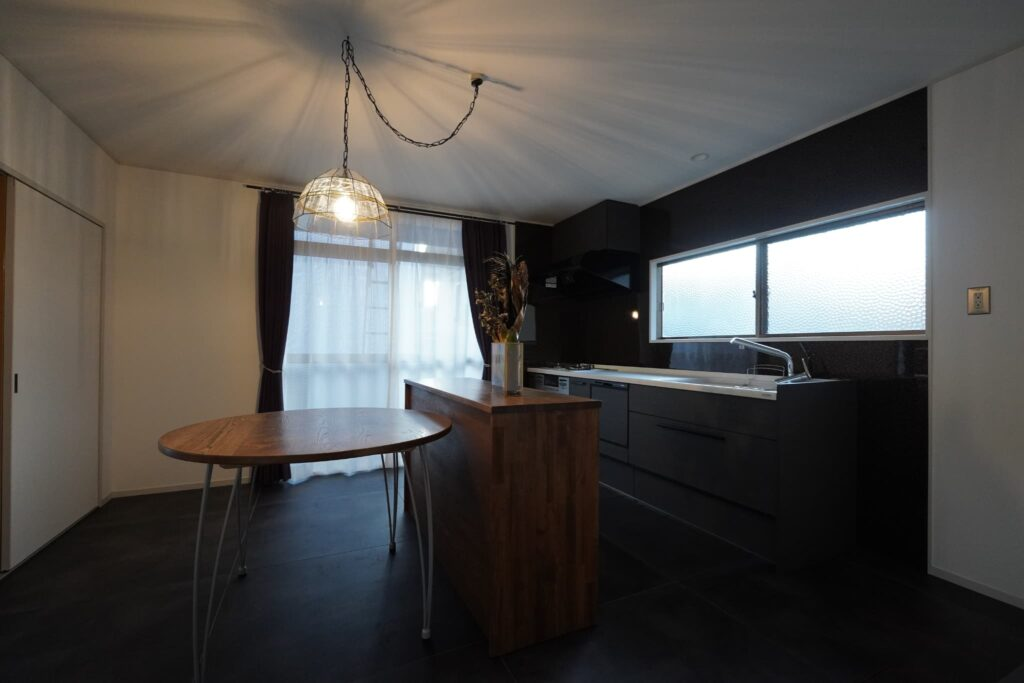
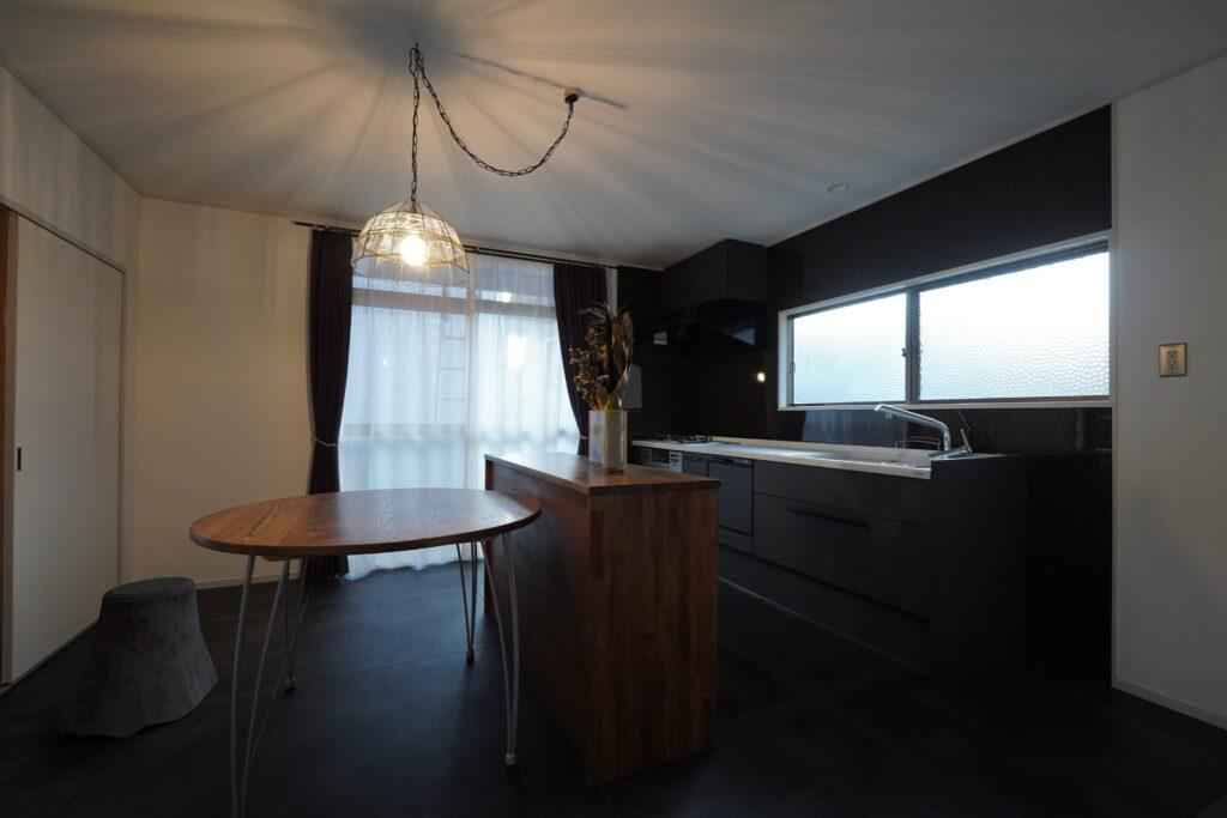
+ stool (146, 644)
